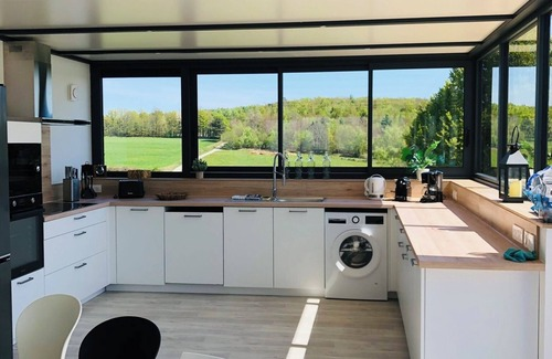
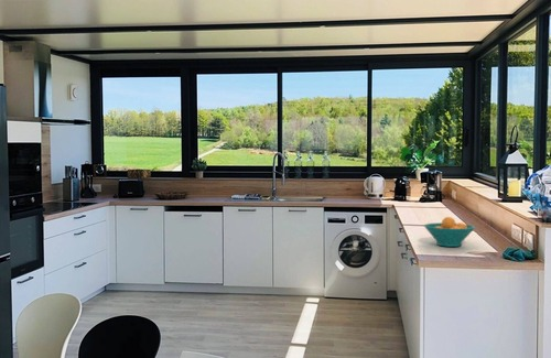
+ fruit bowl (449, 230)
